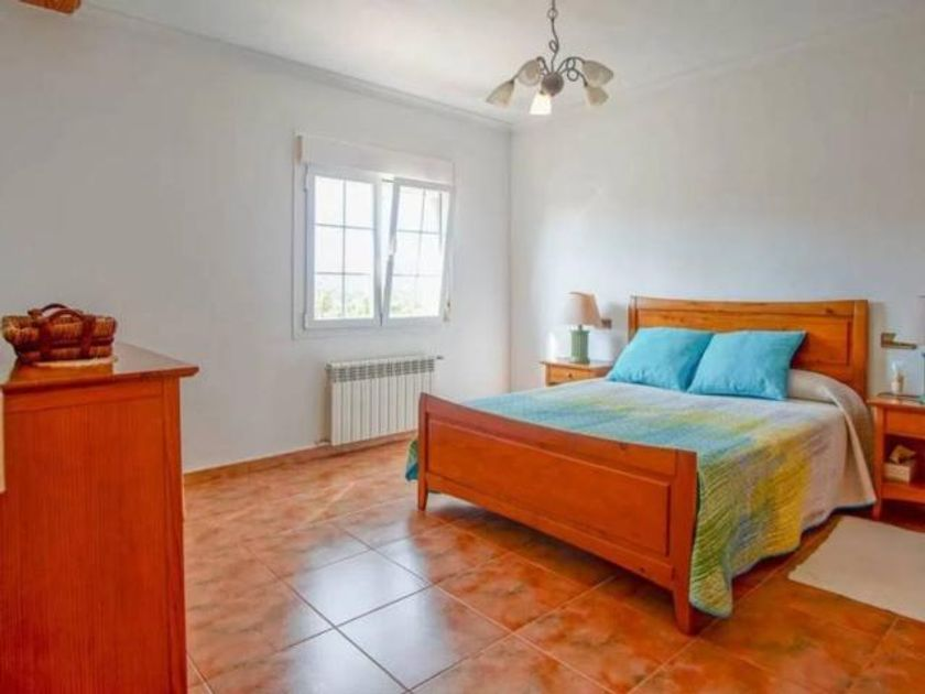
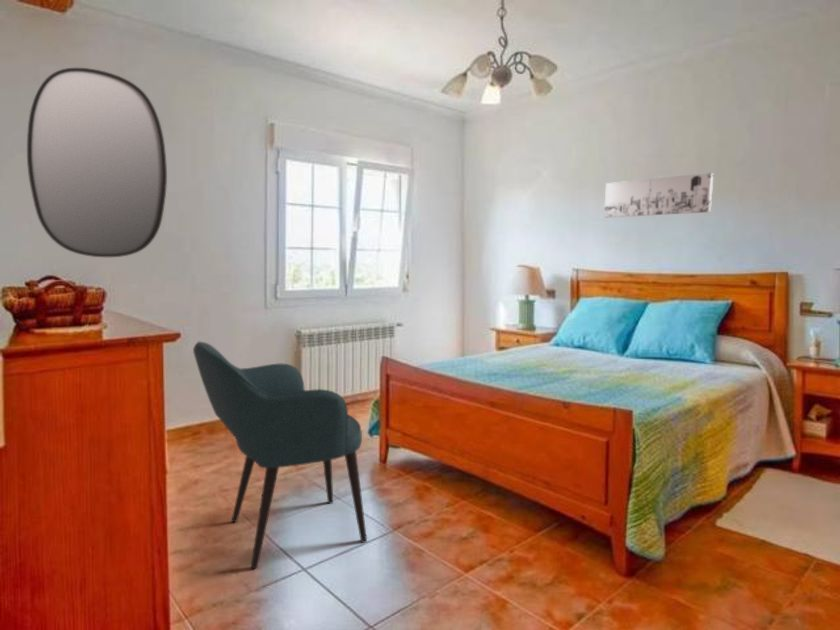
+ home mirror (101, 165)
+ wall art (655, 196)
+ armchair (283, 438)
